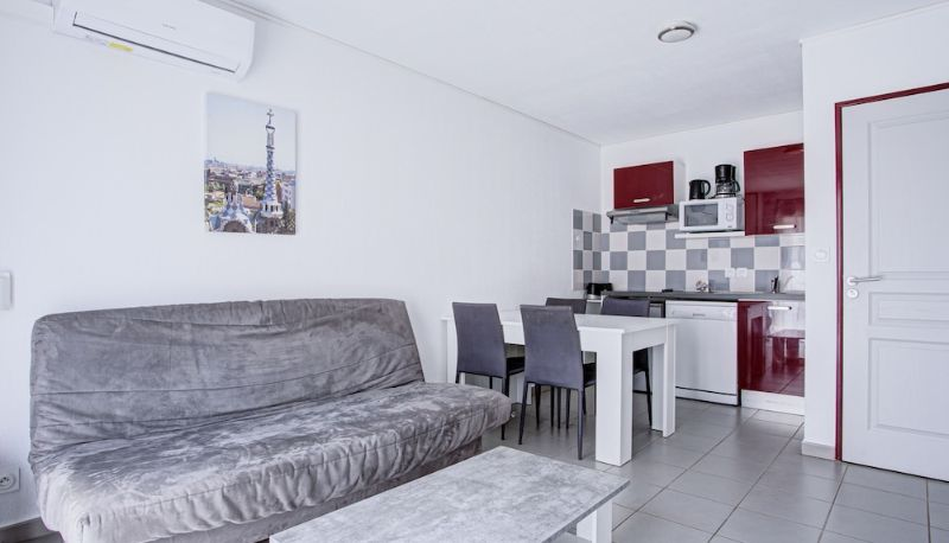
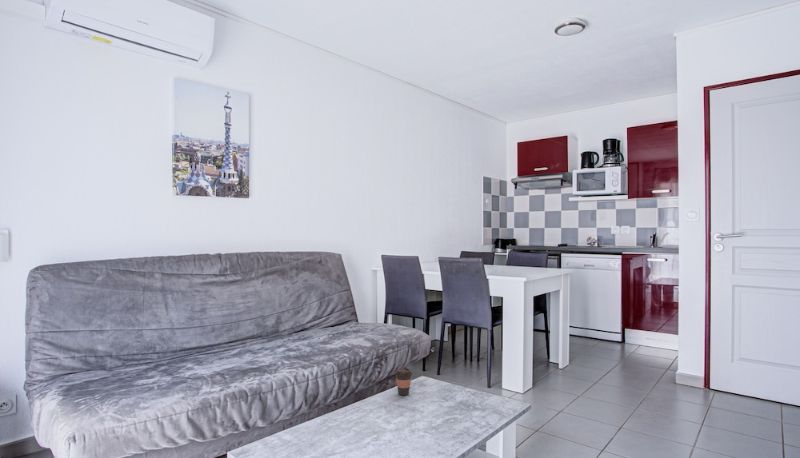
+ coffee cup (403, 381)
